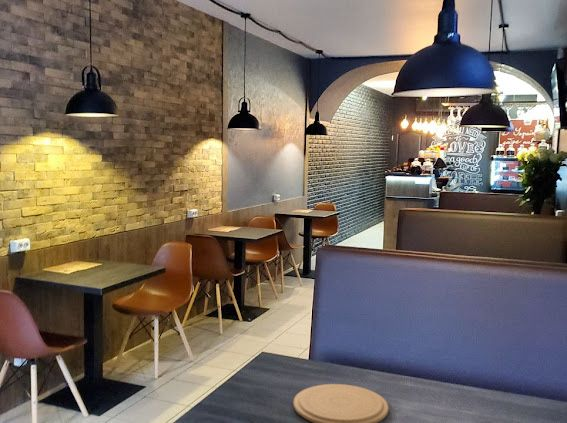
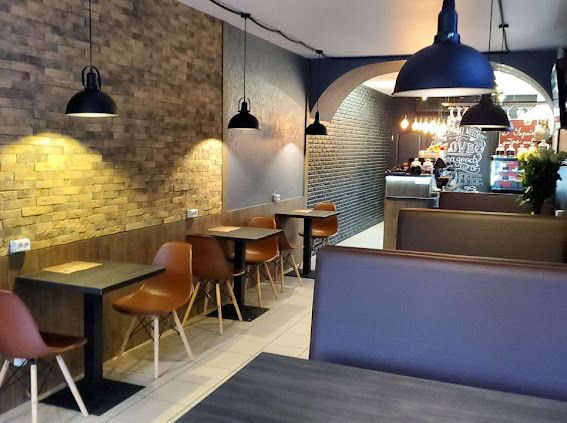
- plate (340, 403)
